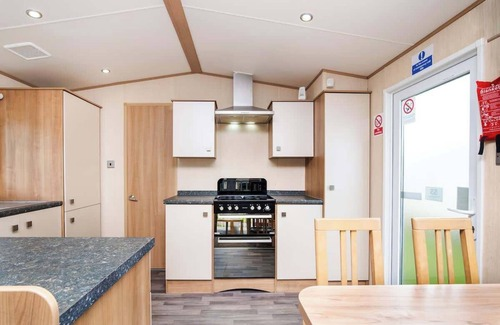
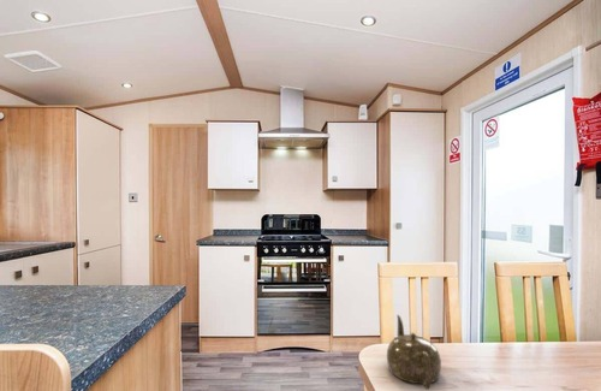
+ teapot (411, 349)
